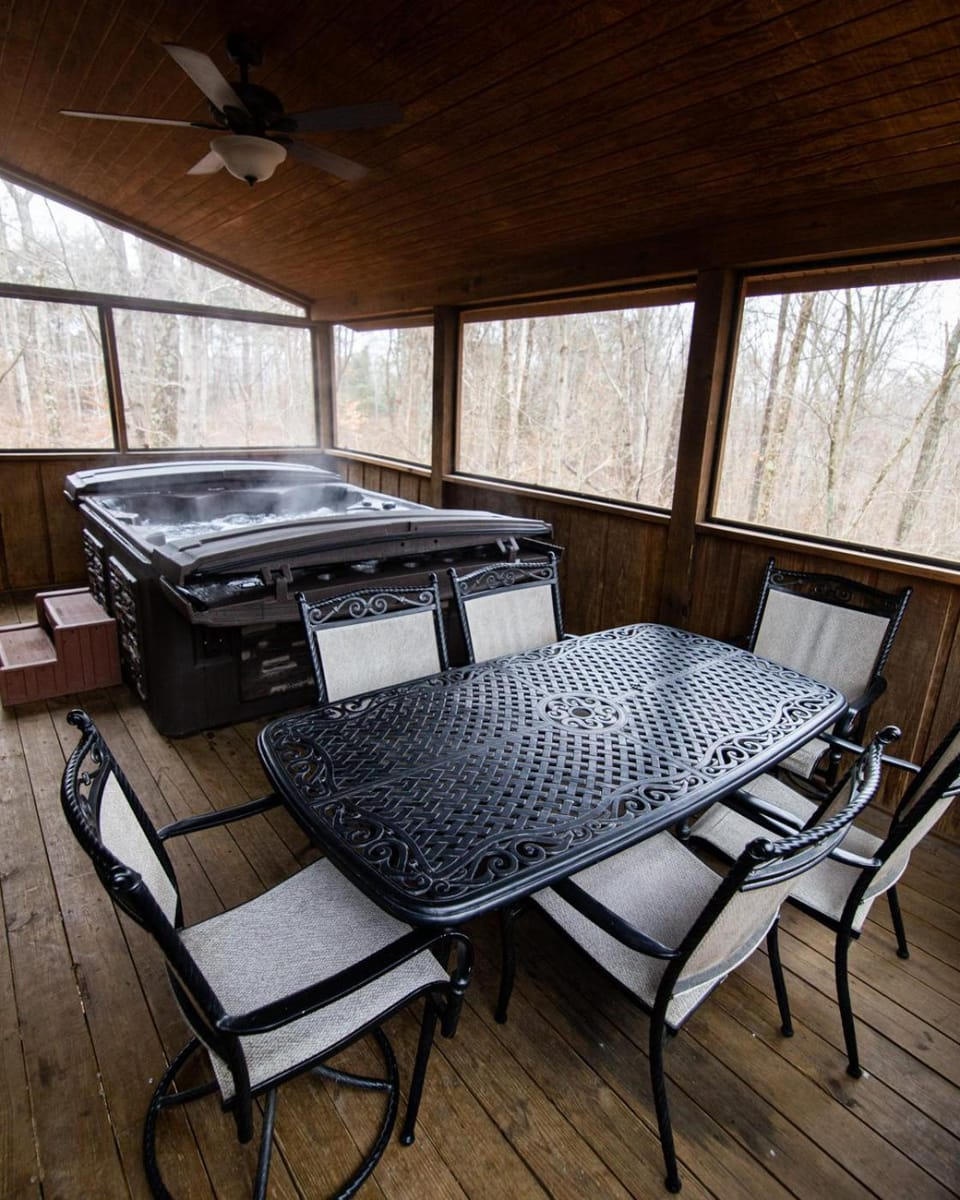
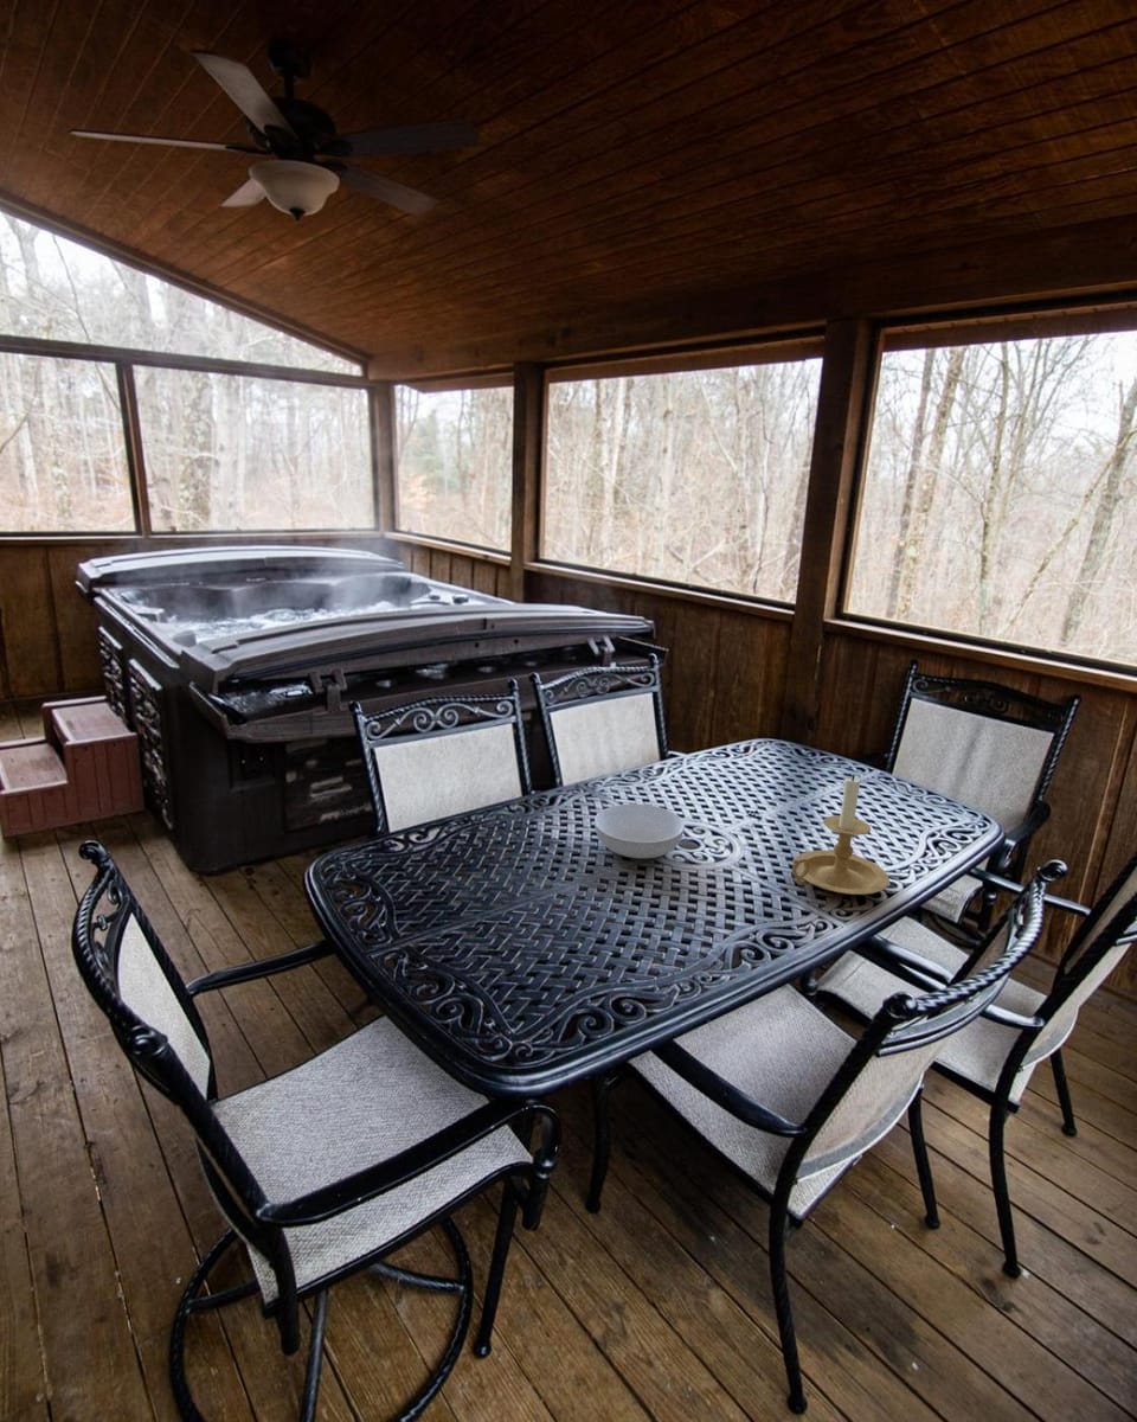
+ serving bowl (638, 834)
+ candle holder (844, 828)
